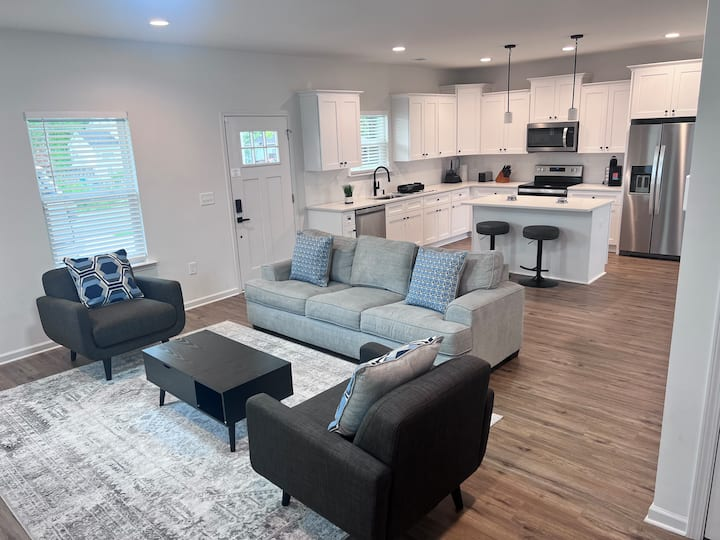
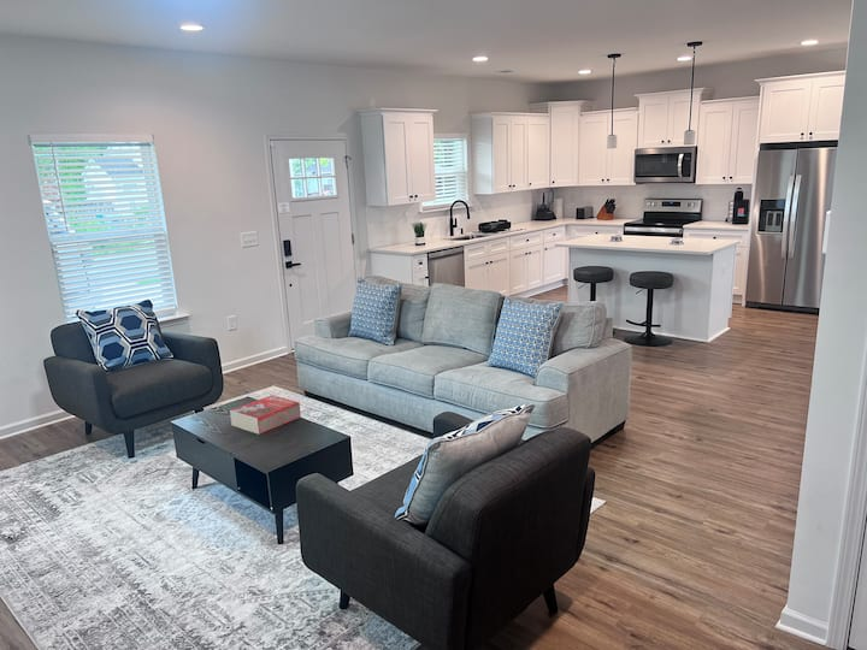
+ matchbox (265, 413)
